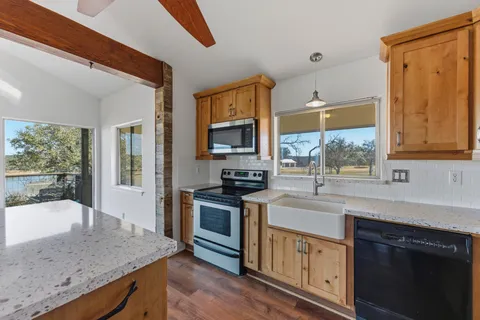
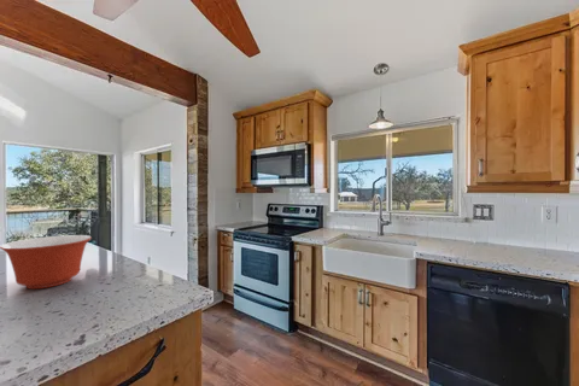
+ mixing bowl (49, 262)
